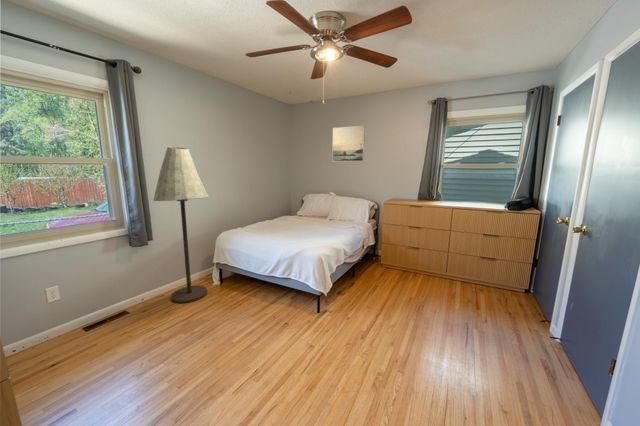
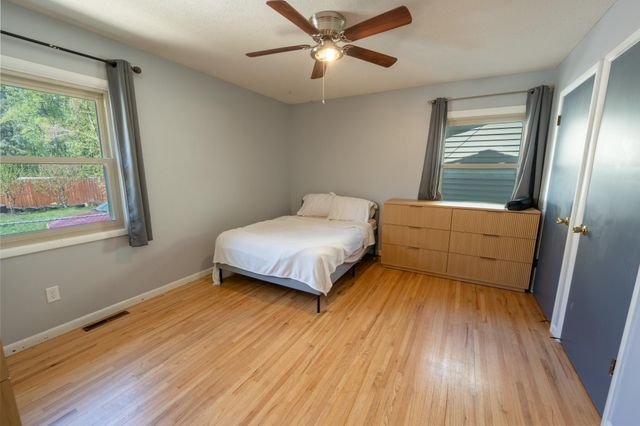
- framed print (348, 144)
- floor lamp (184, 224)
